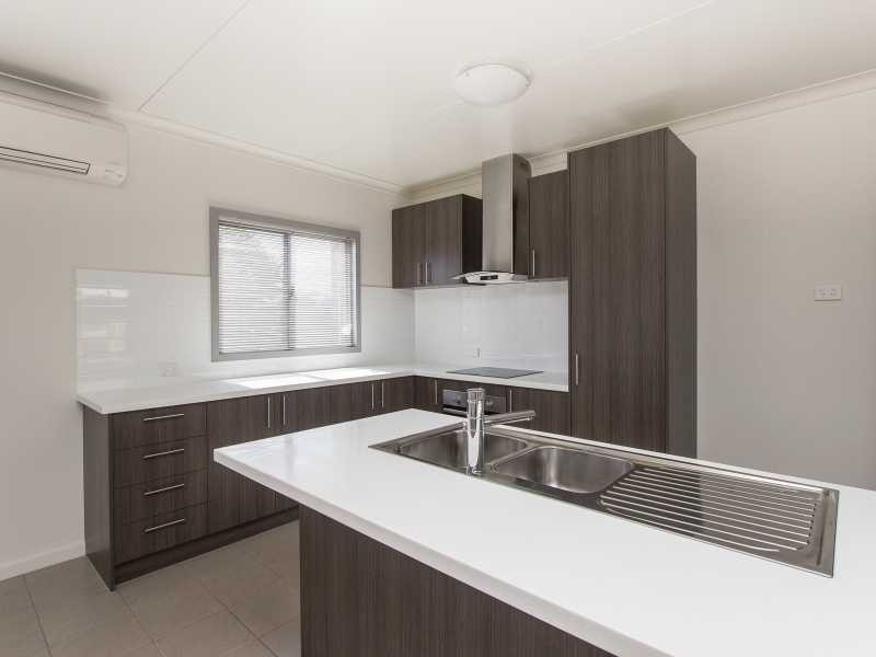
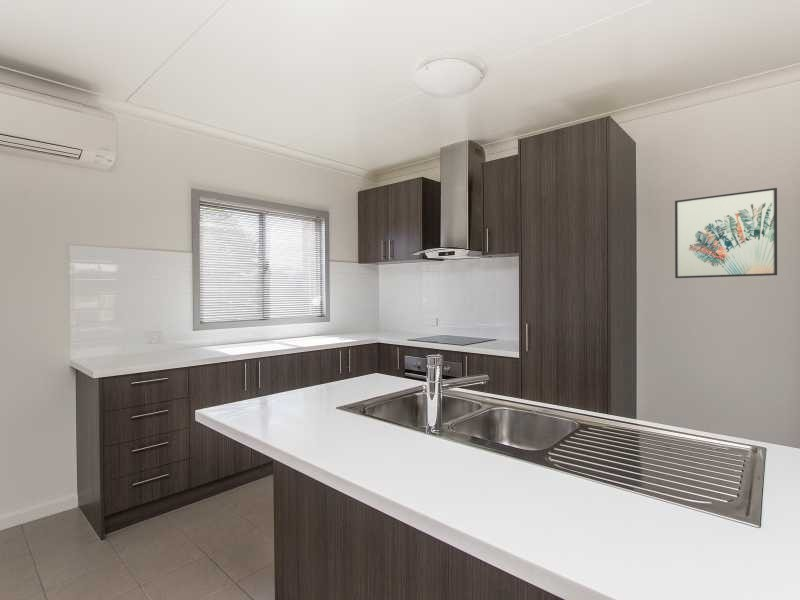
+ wall art (723, 235)
